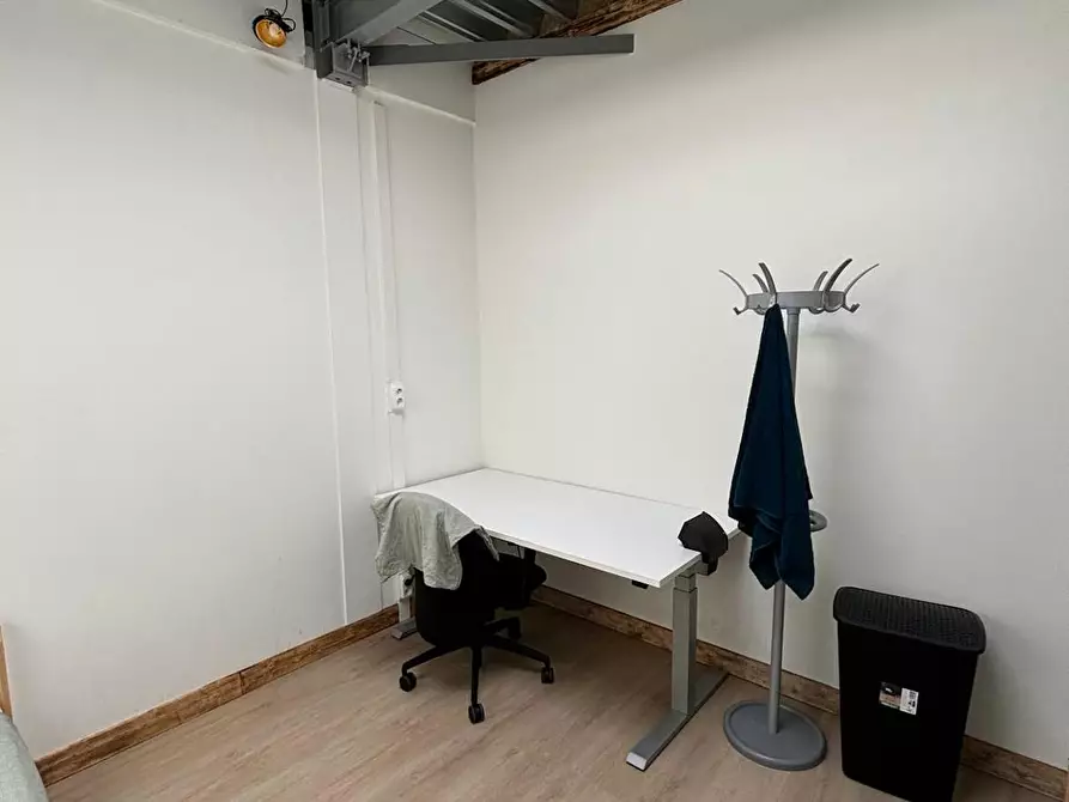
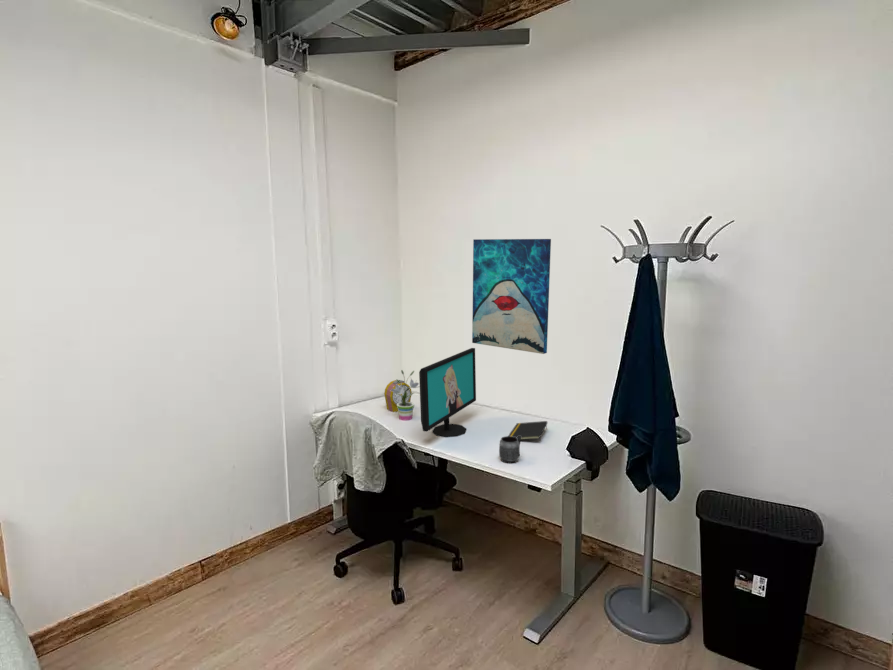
+ mug (511, 448)
+ potted plant (405, 392)
+ wall art (508, 294)
+ notepad (527, 430)
+ alarm clock (398, 395)
+ computer monitor (449, 394)
